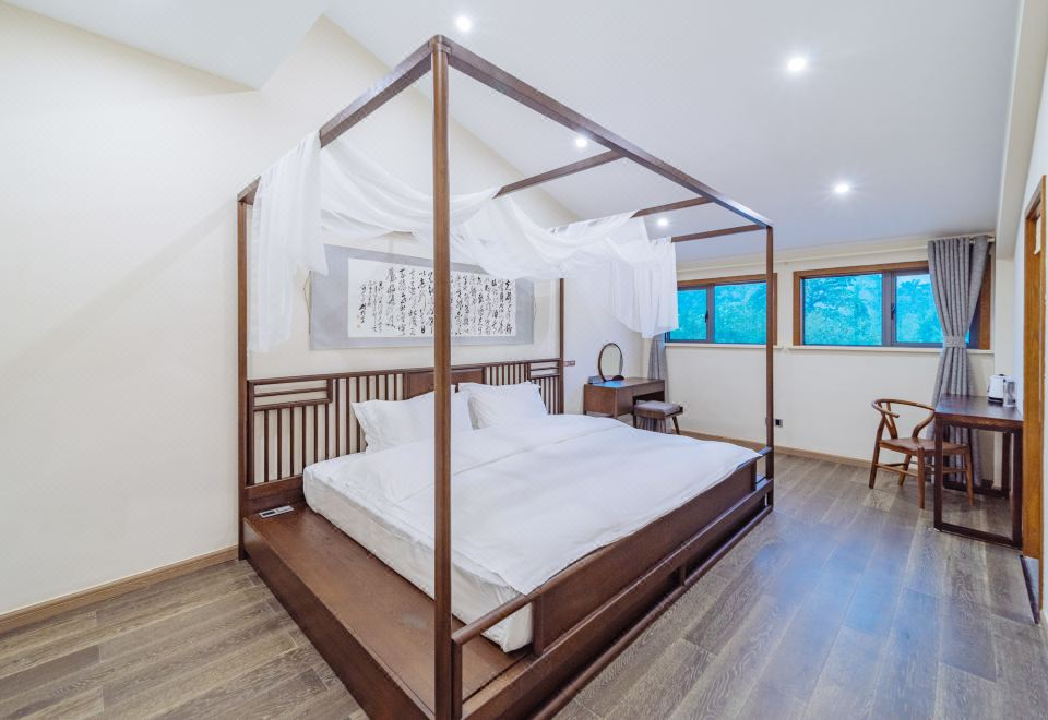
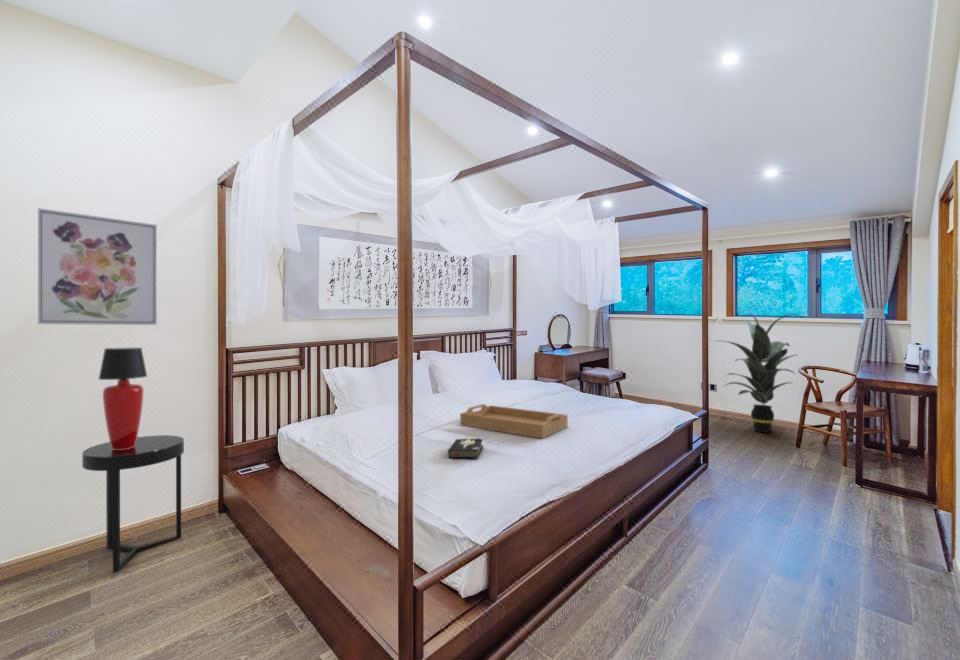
+ indoor plant (758, 368)
+ wall art (101, 271)
+ hardback book (466, 447)
+ table lamp (123, 397)
+ side table (119, 498)
+ serving tray (513, 418)
